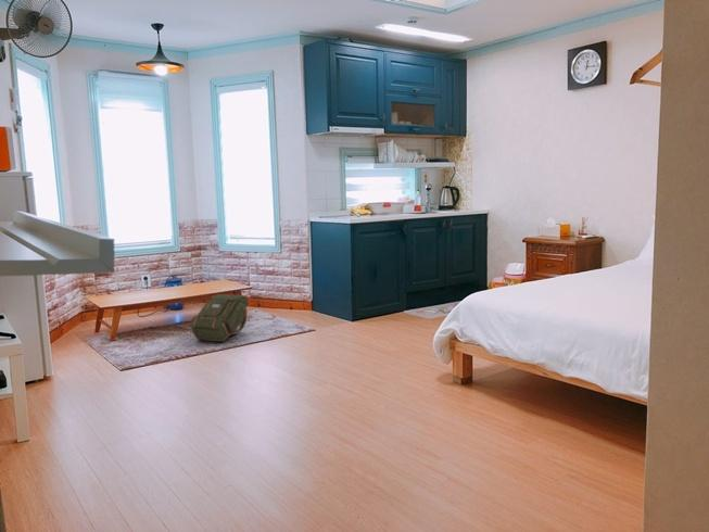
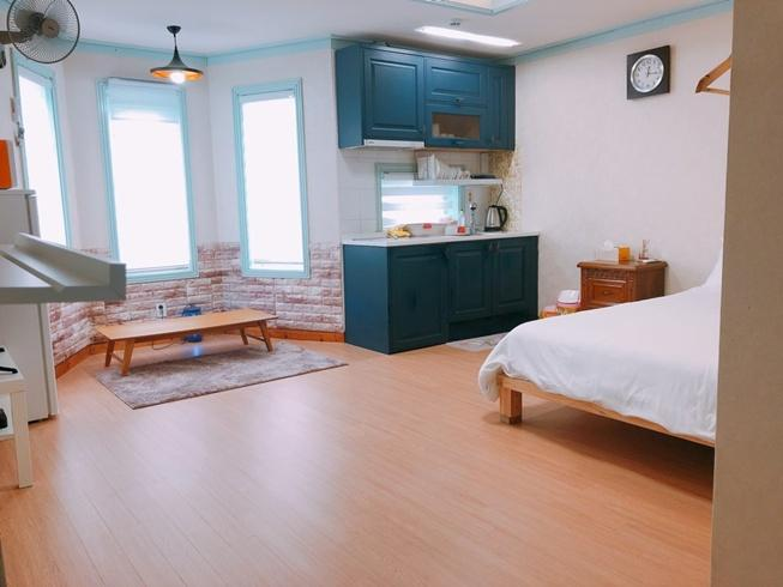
- backpack (220, 317)
